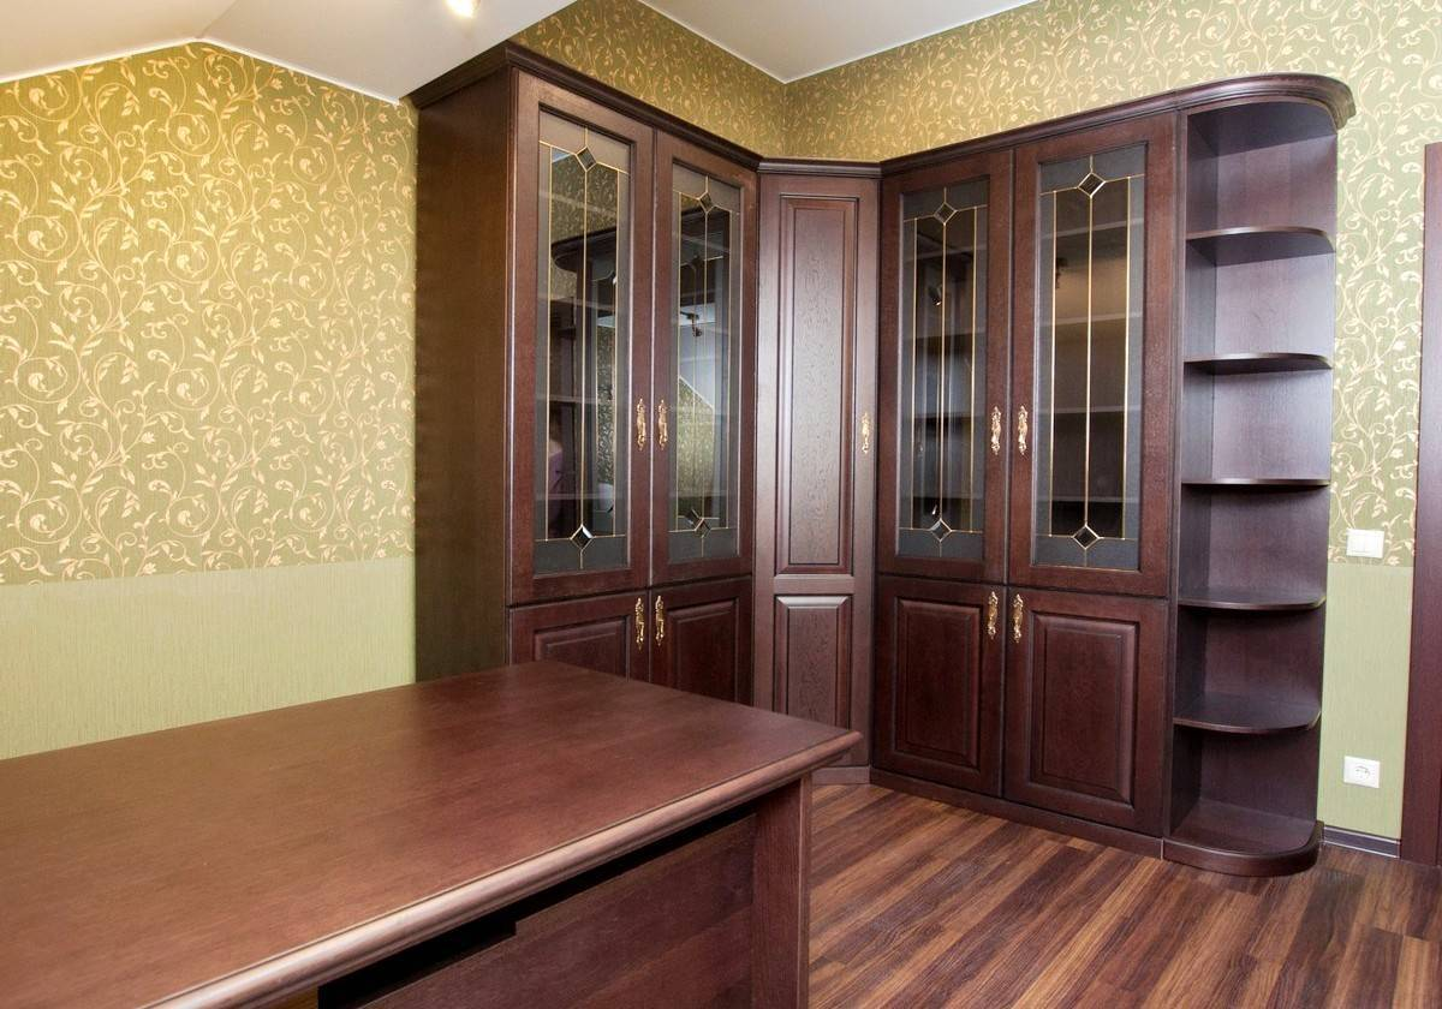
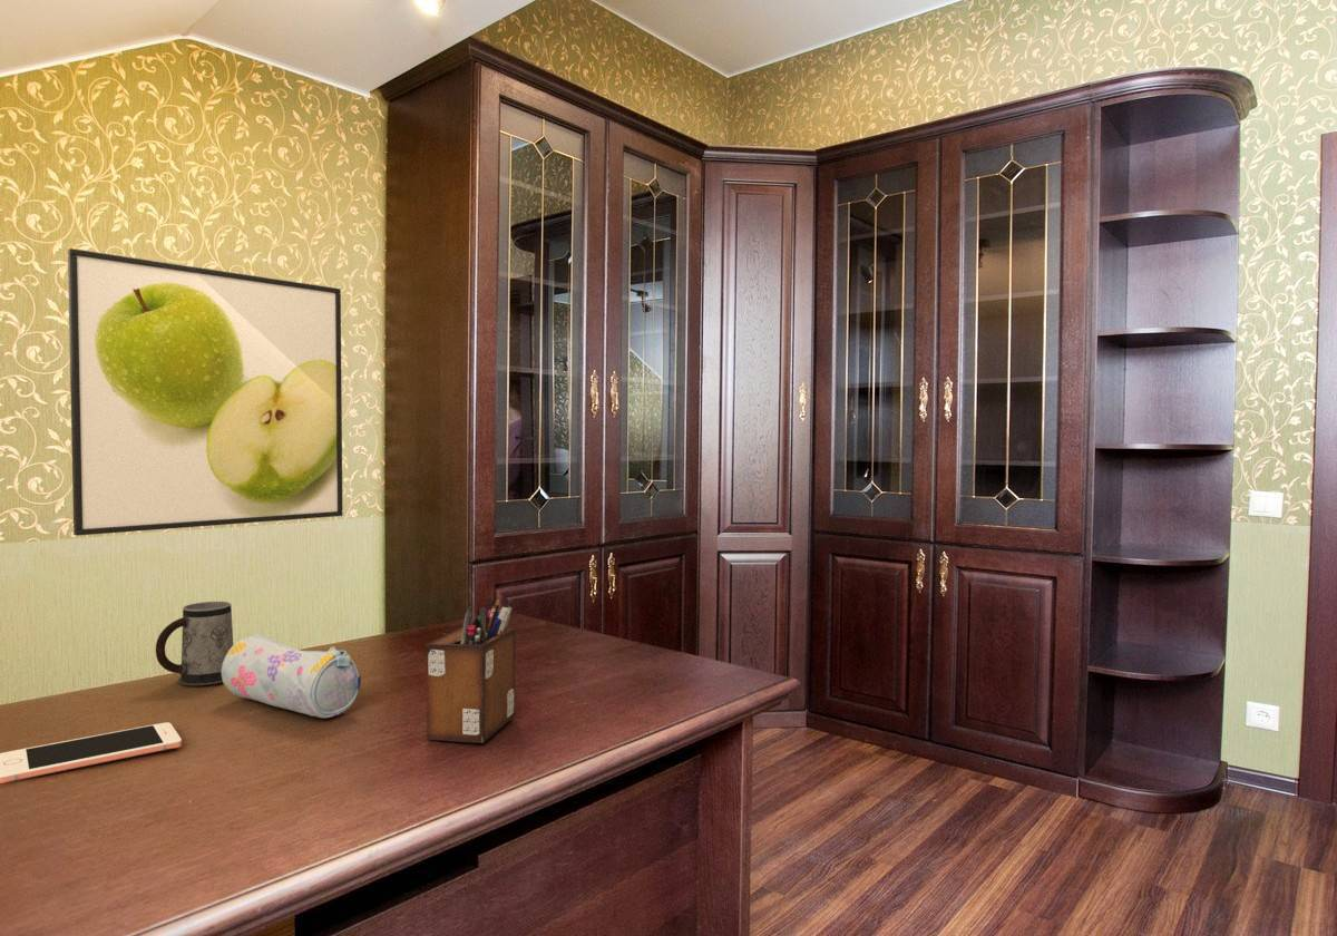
+ pencil case (290, 674)
+ cell phone (91, 750)
+ desk organizer (472, 664)
+ mug (195, 644)
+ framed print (221, 398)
